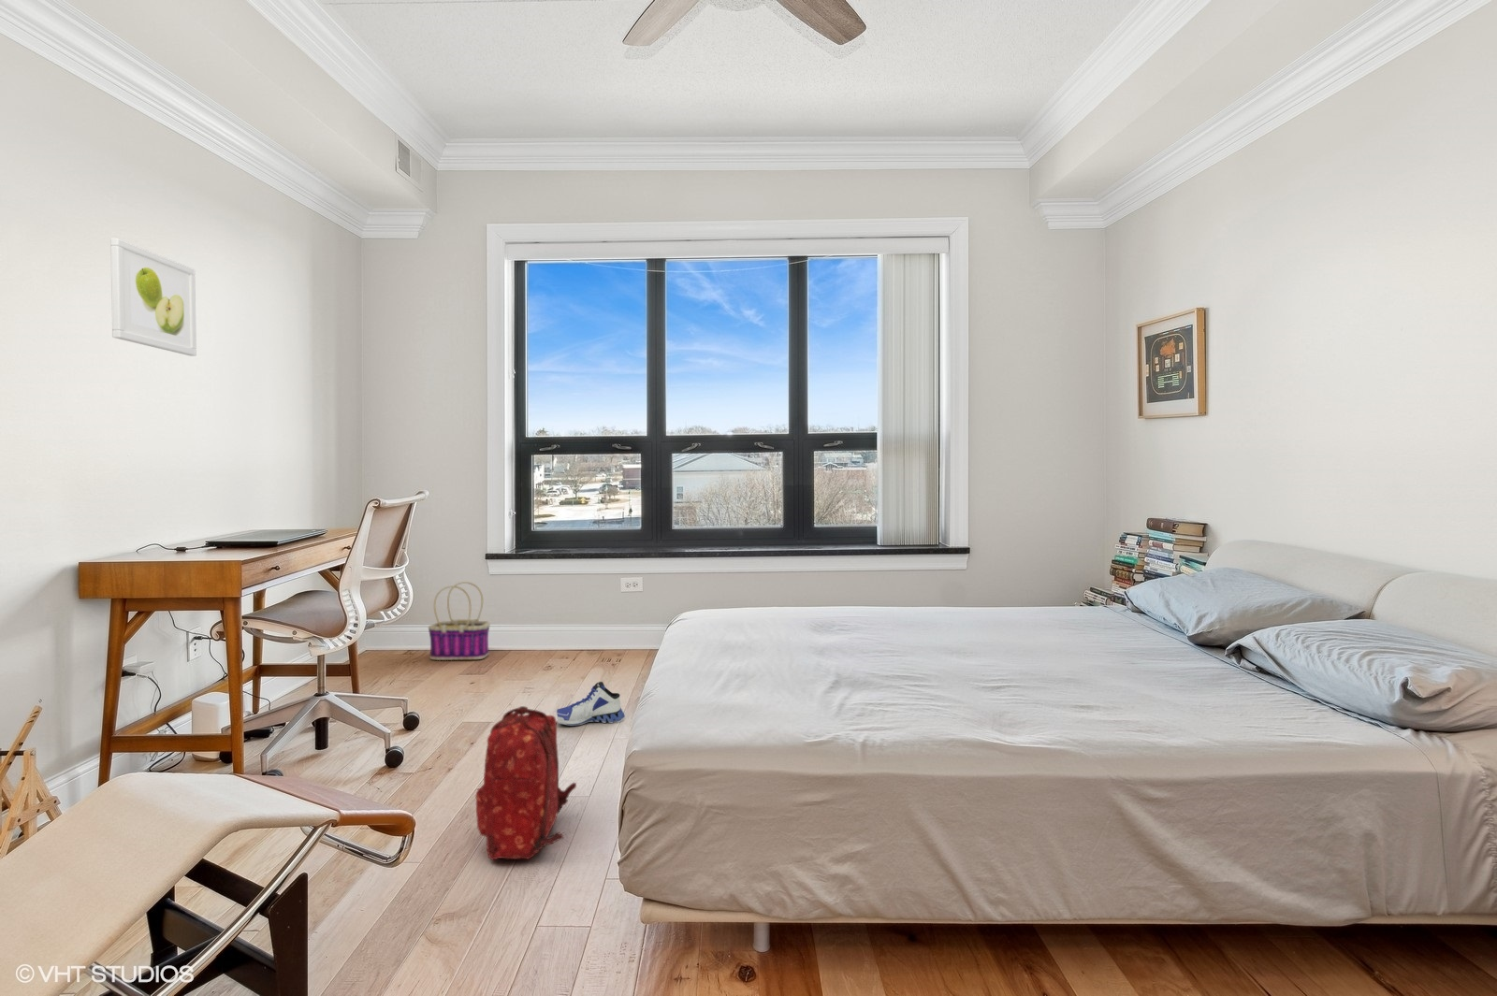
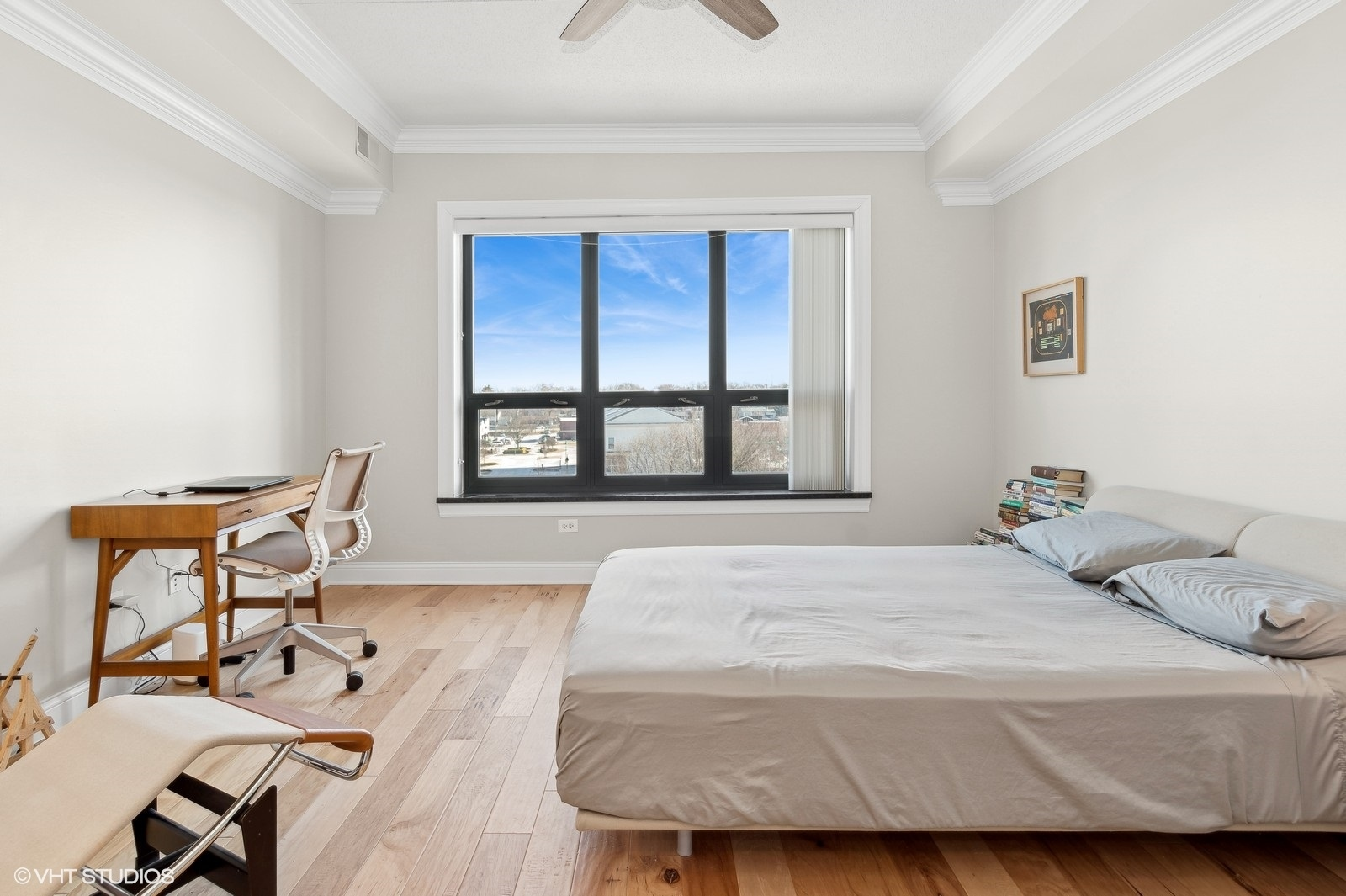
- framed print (156, 300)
- sneaker (591, 701)
- basket (459, 620)
- backpack (532, 773)
